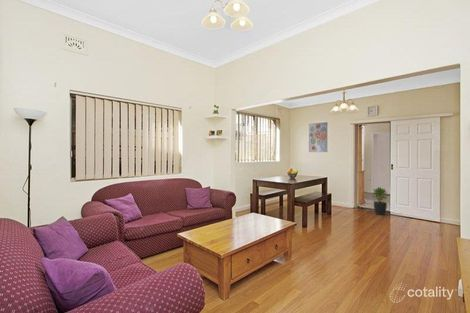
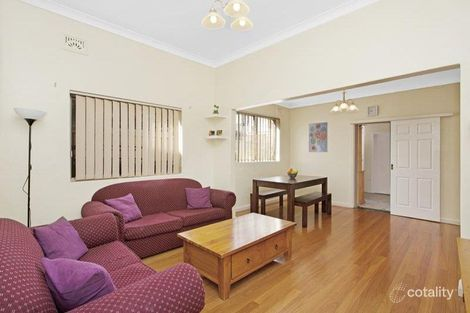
- potted plant (379, 200)
